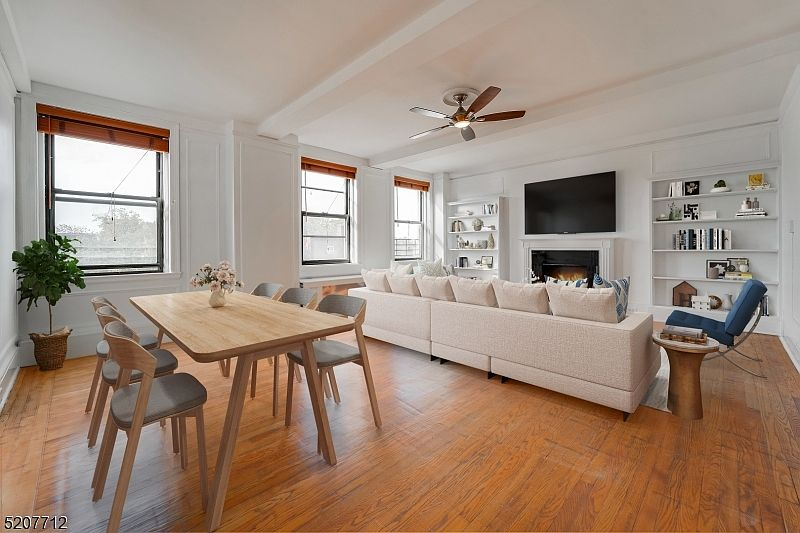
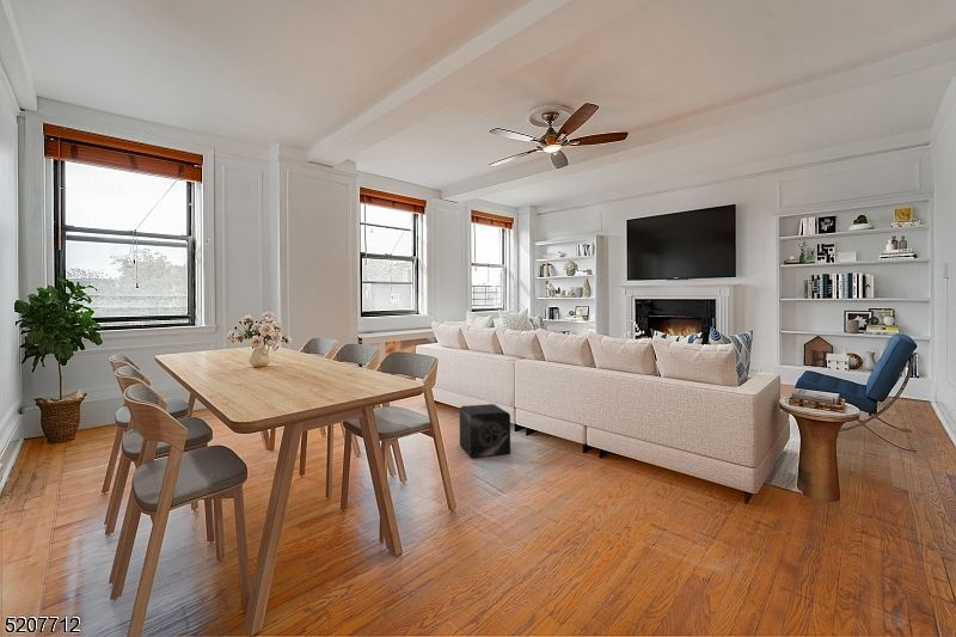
+ speaker (484, 429)
